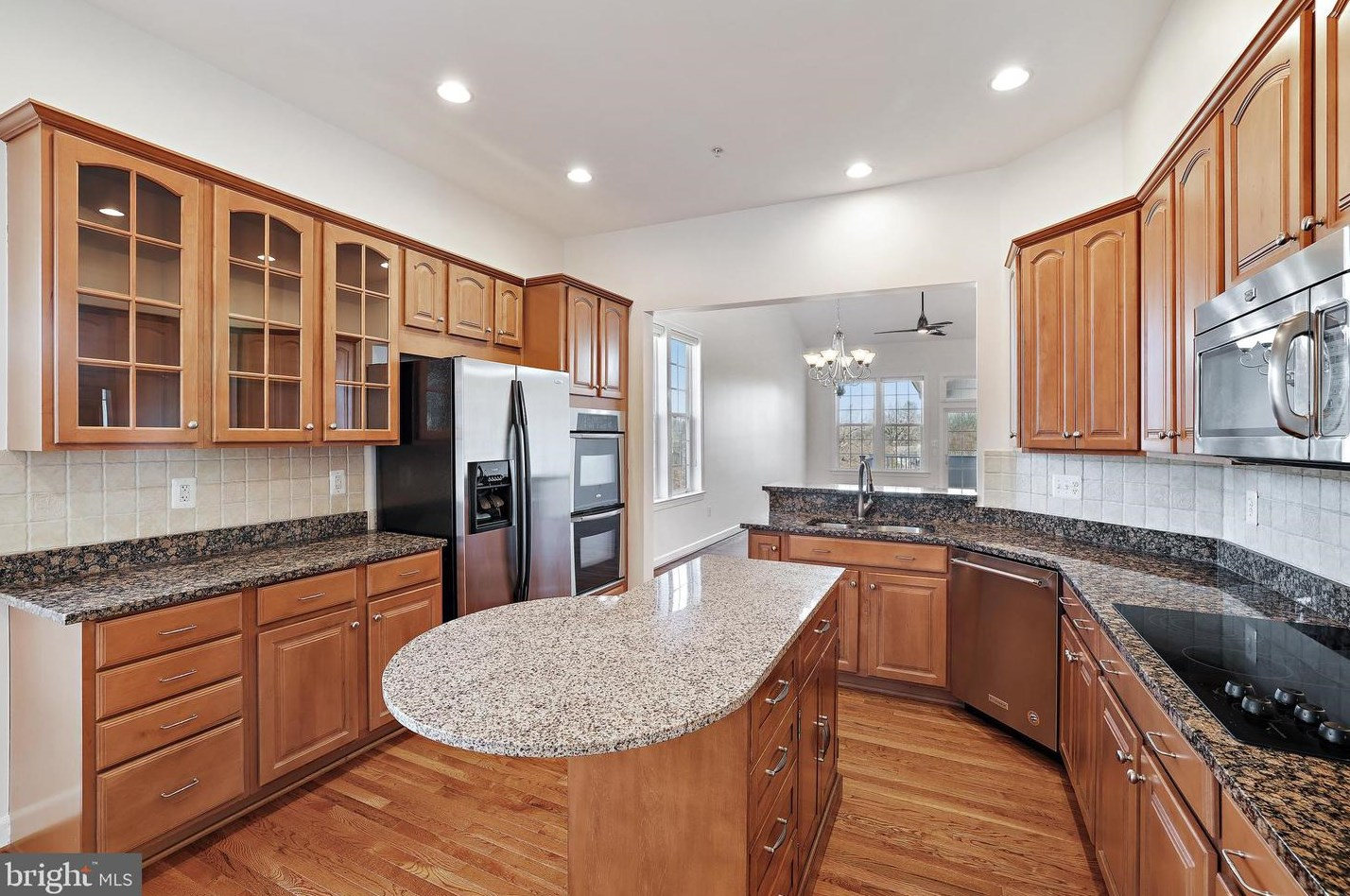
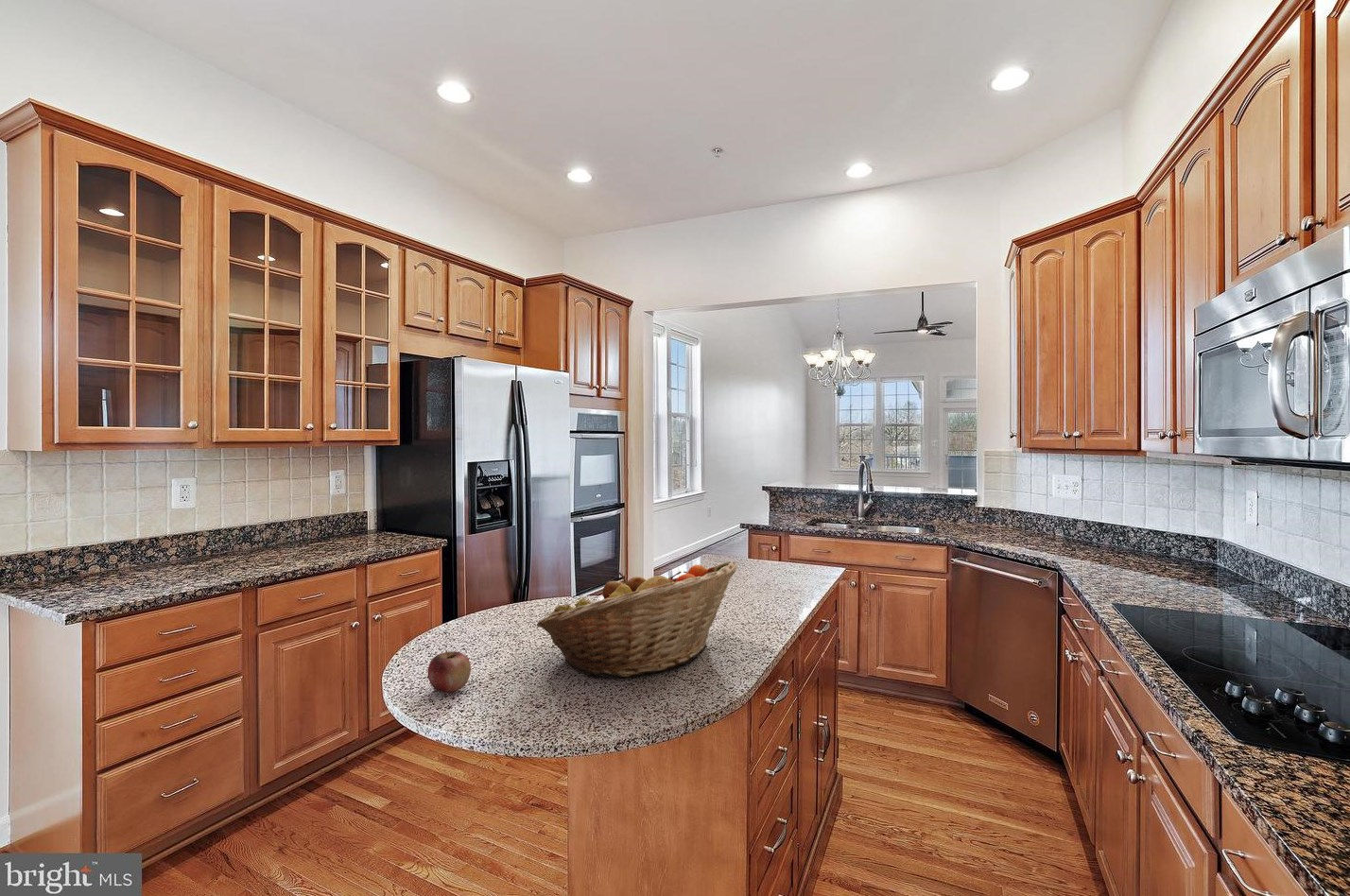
+ fruit basket (644, 609)
+ apple (449, 668)
